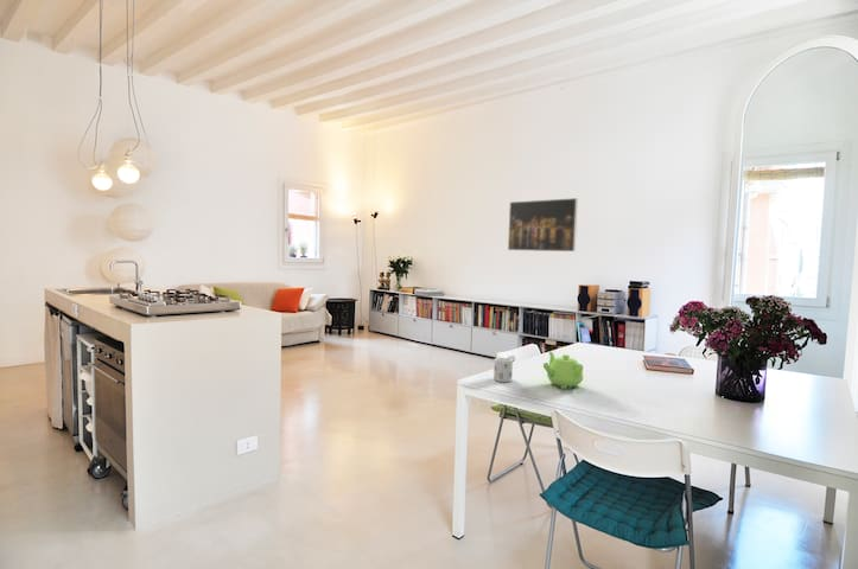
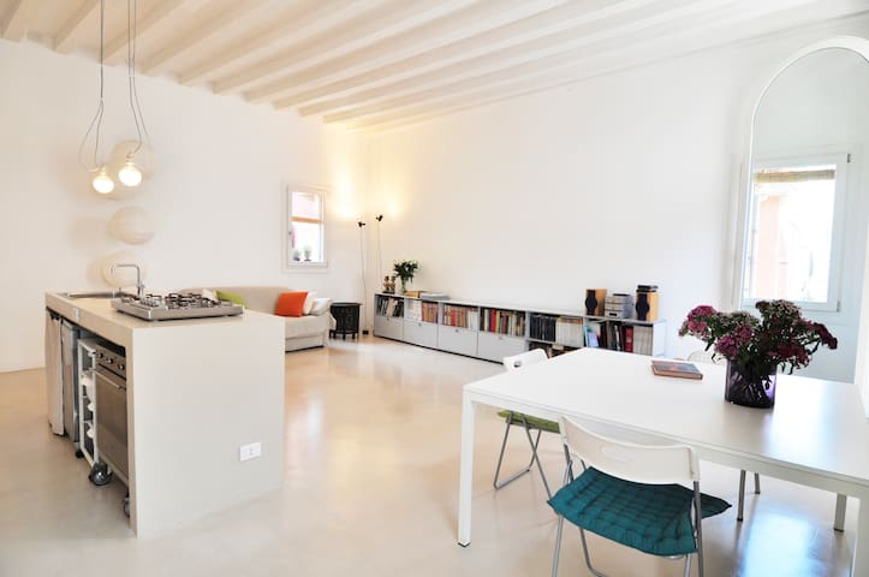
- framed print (540, 225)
- mug (503, 369)
- teapot (560, 370)
